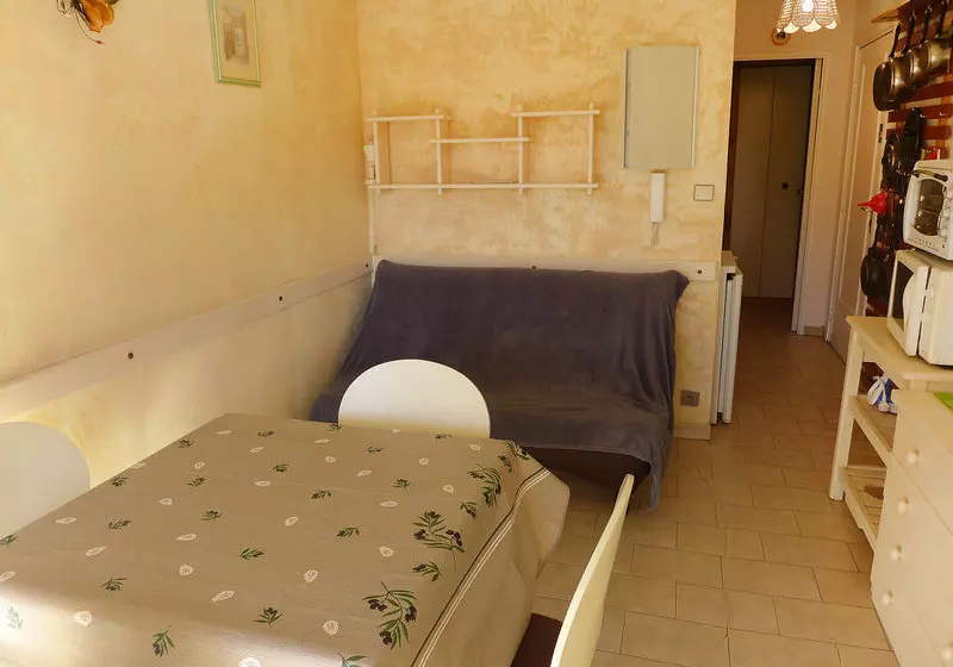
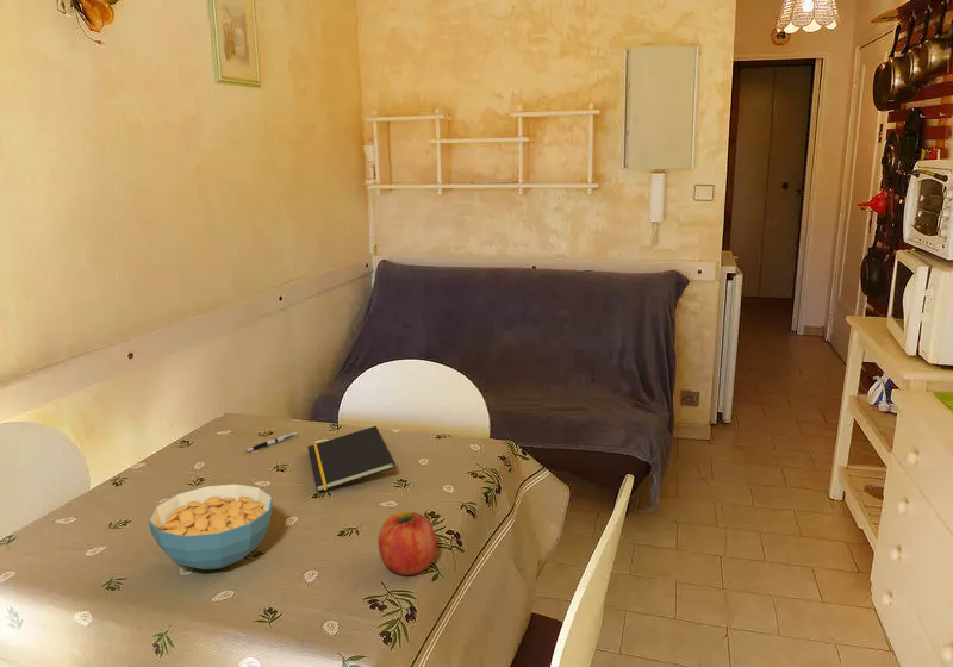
+ cereal bowl (214, 534)
+ fruit (406, 540)
+ pen (272, 442)
+ notepad (349, 456)
